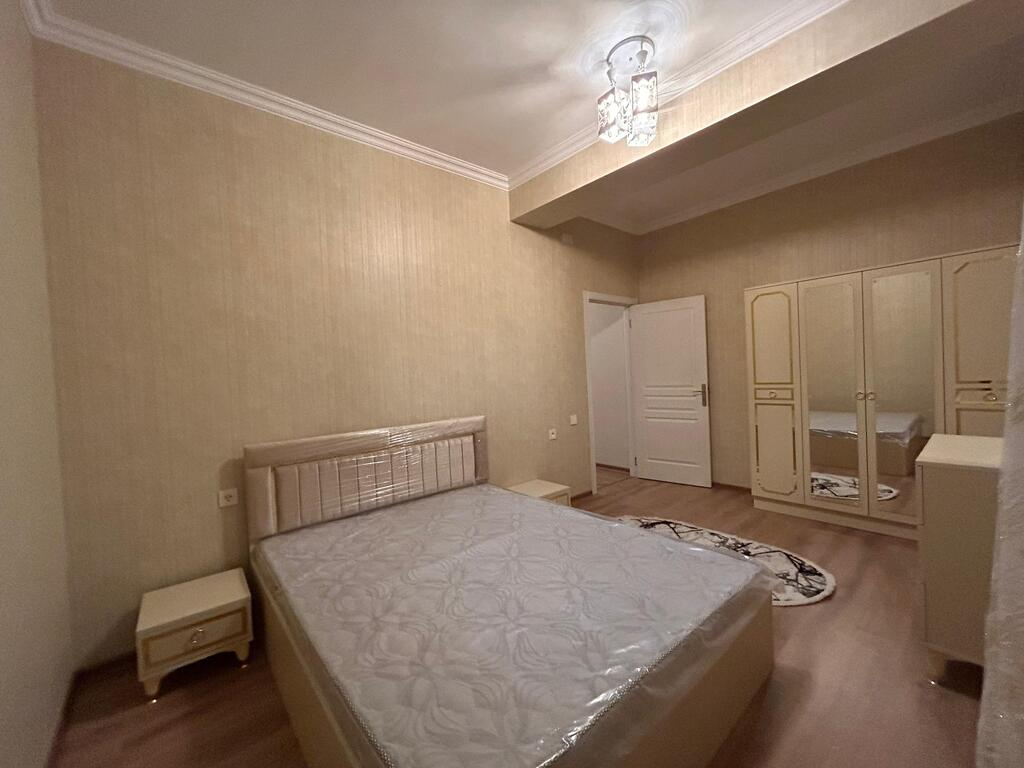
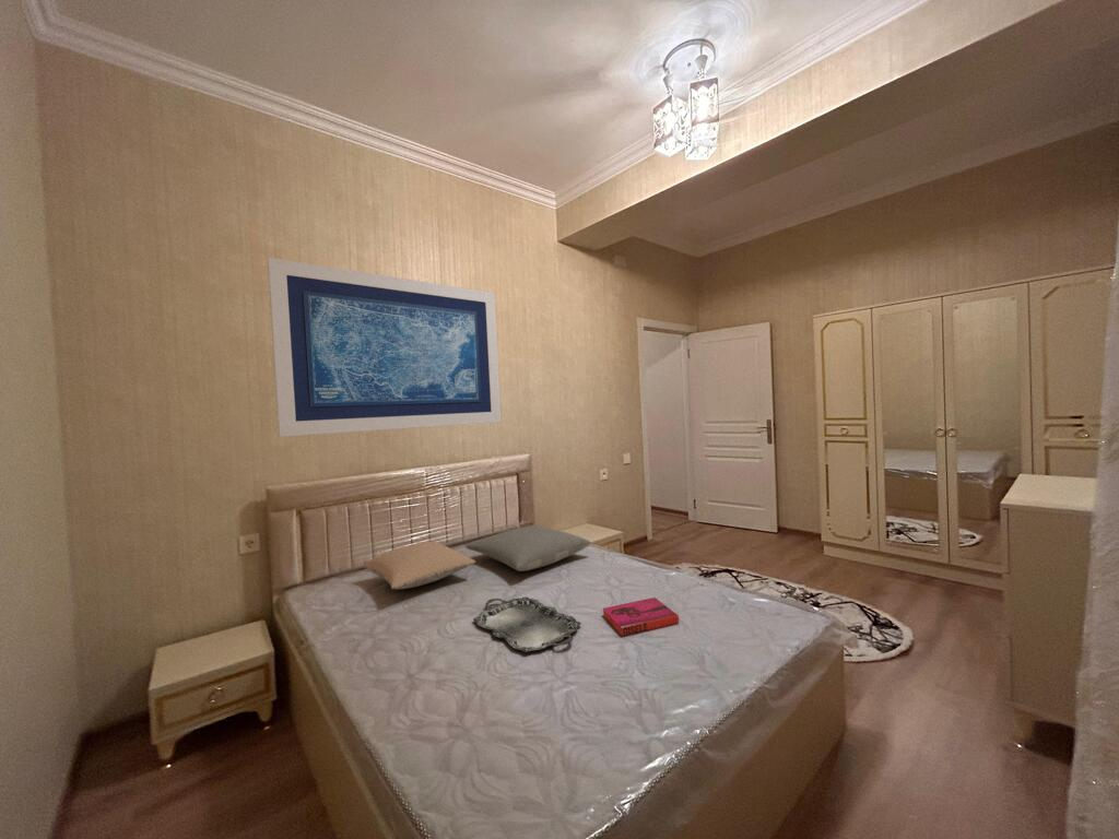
+ pillow (527, 544)
+ wall art (402, 354)
+ hardback book (639, 615)
+ serving tray (526, 621)
+ pillow (419, 564)
